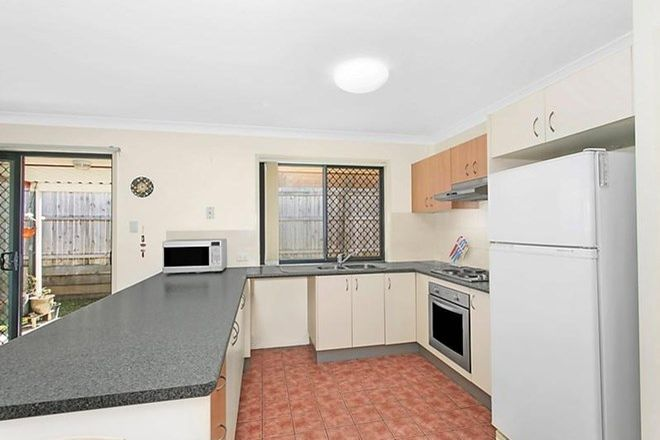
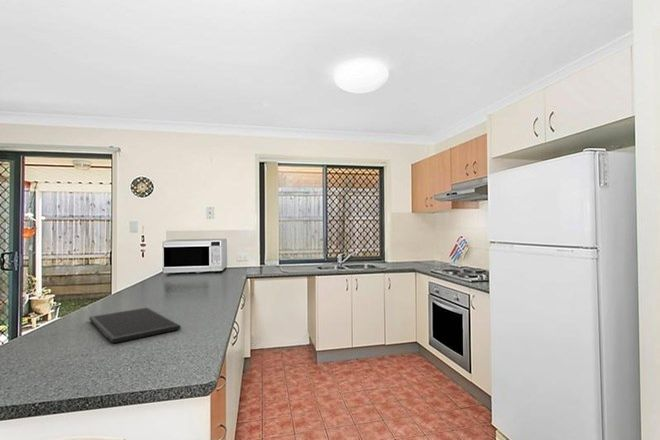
+ cutting board (132, 322)
